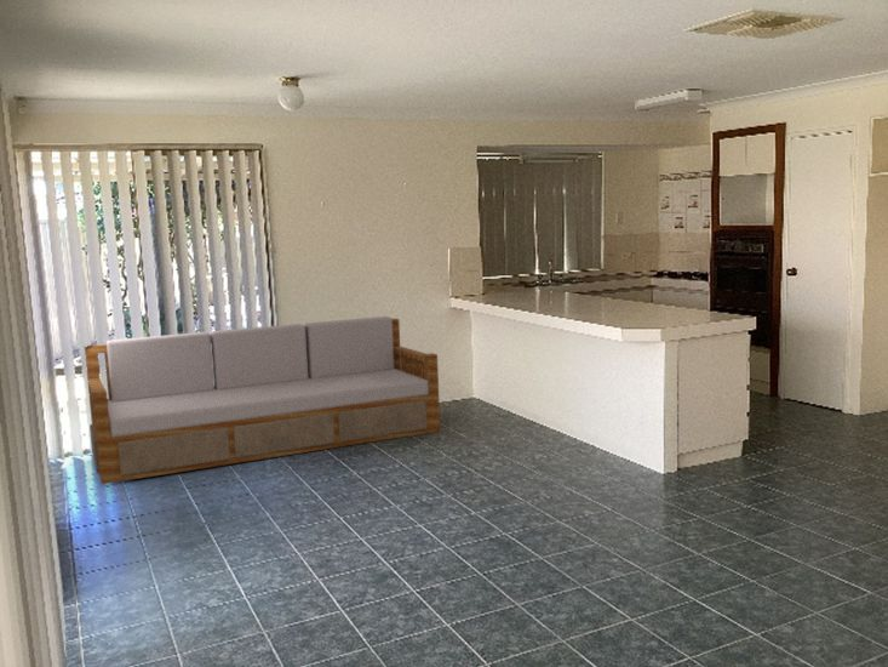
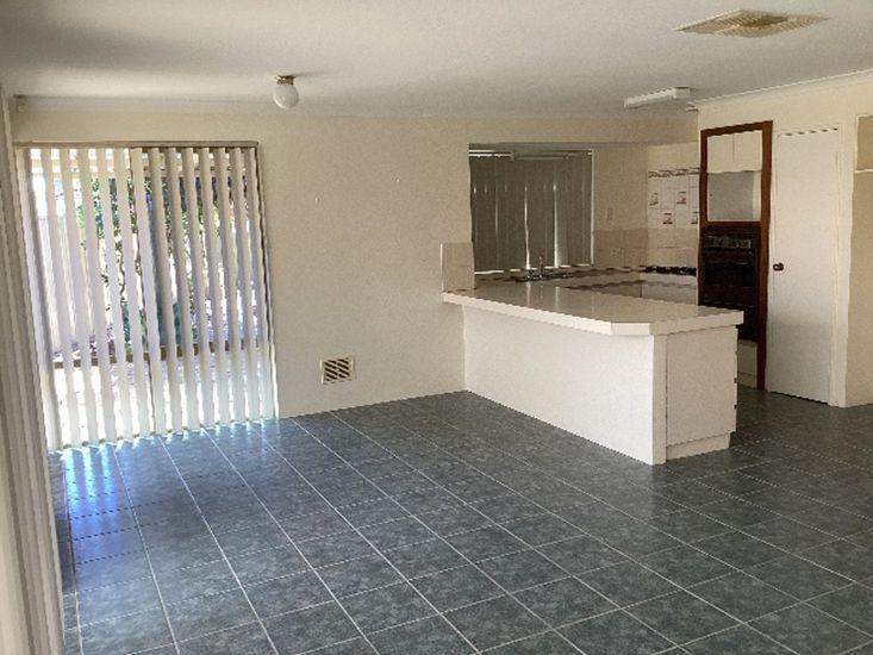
- sofa (268, 387)
